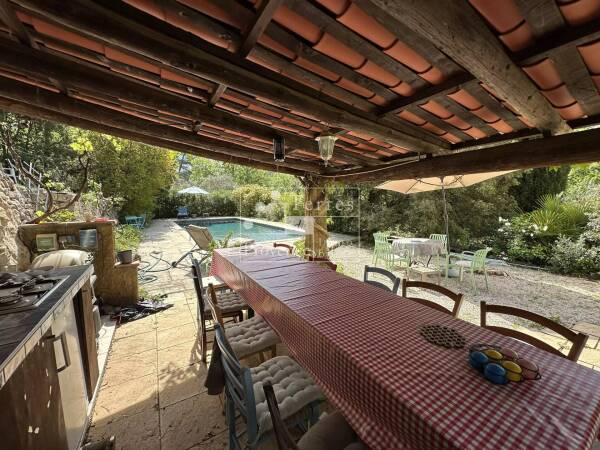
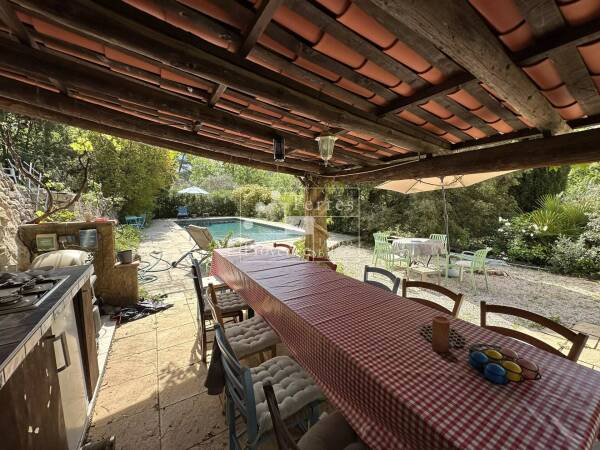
+ candle (440, 333)
